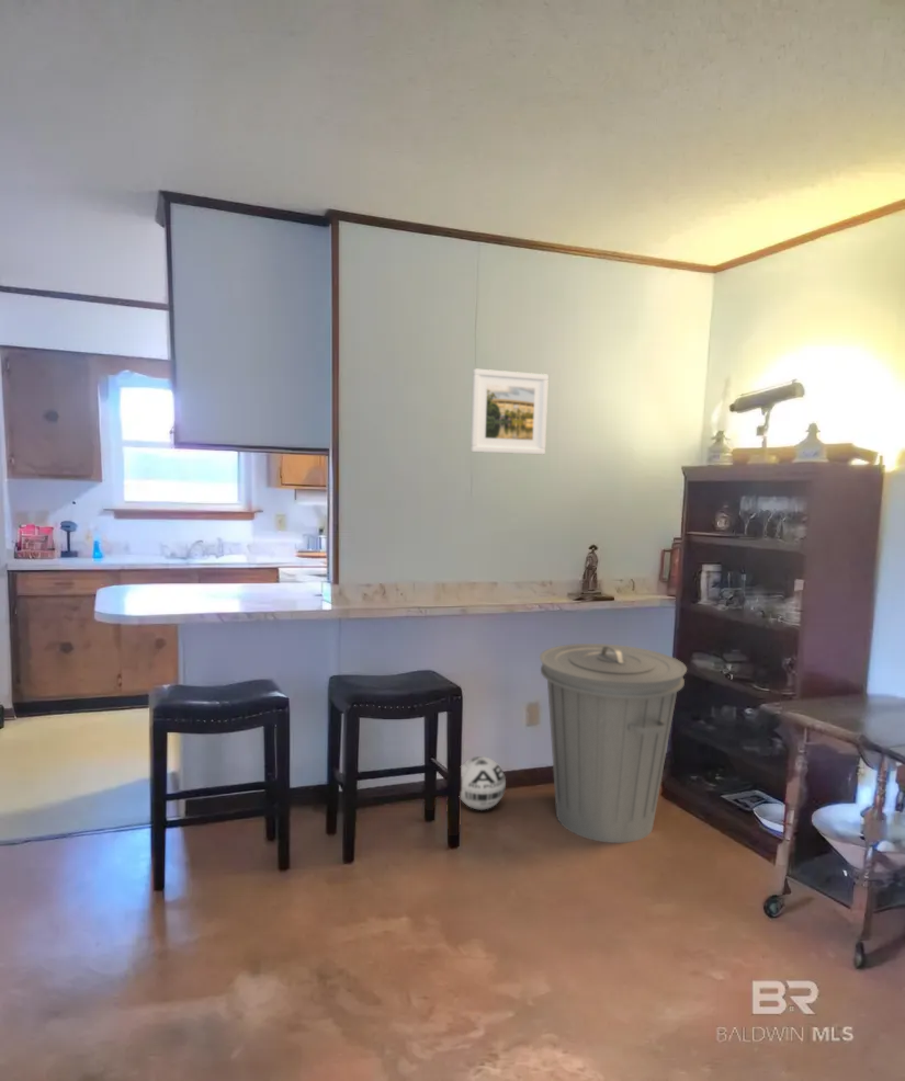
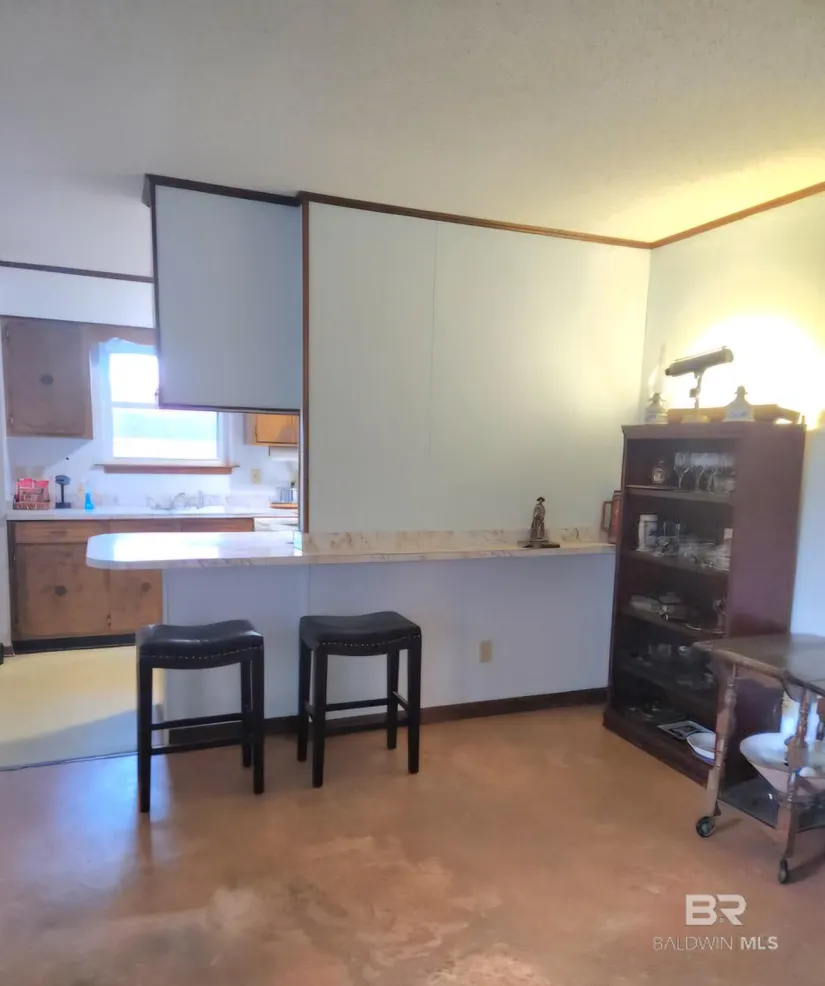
- ball (480, 782)
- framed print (509, 412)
- trash can (608, 733)
